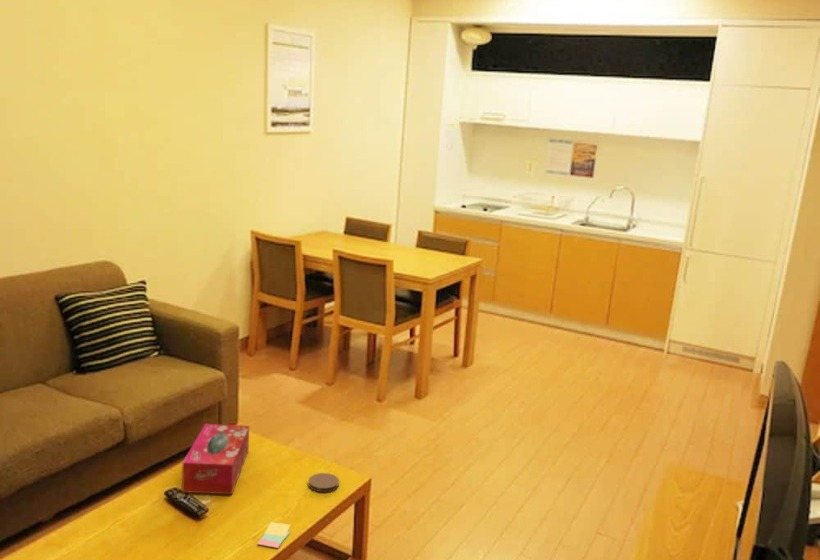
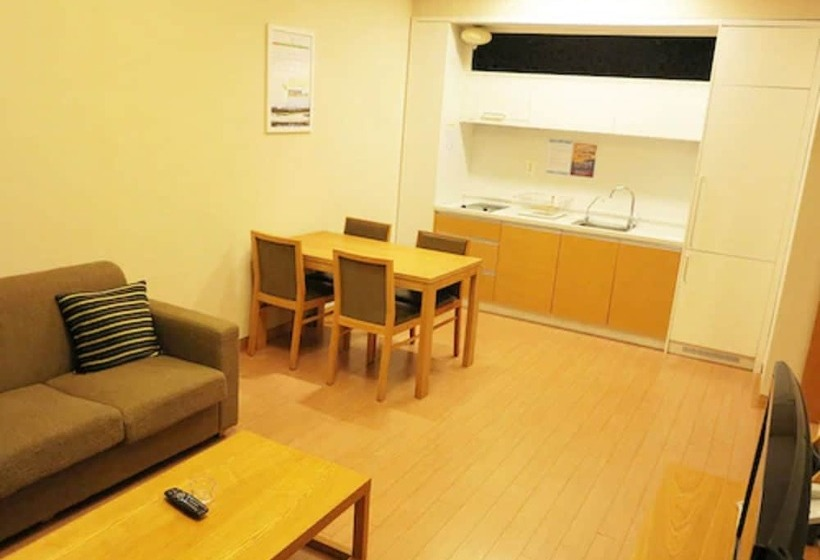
- sticky notes (275, 534)
- tissue box (217, 456)
- coaster (323, 482)
